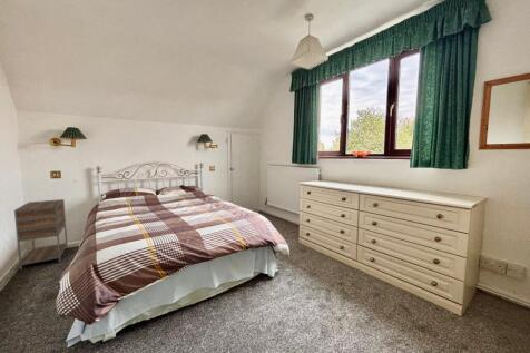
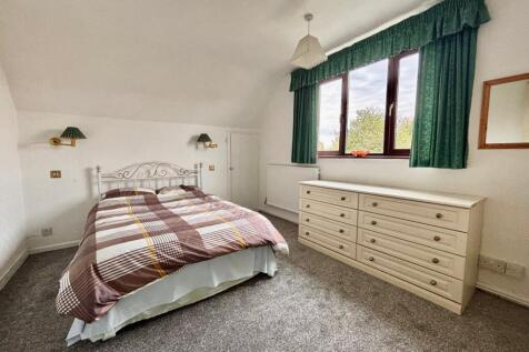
- nightstand (46, 231)
